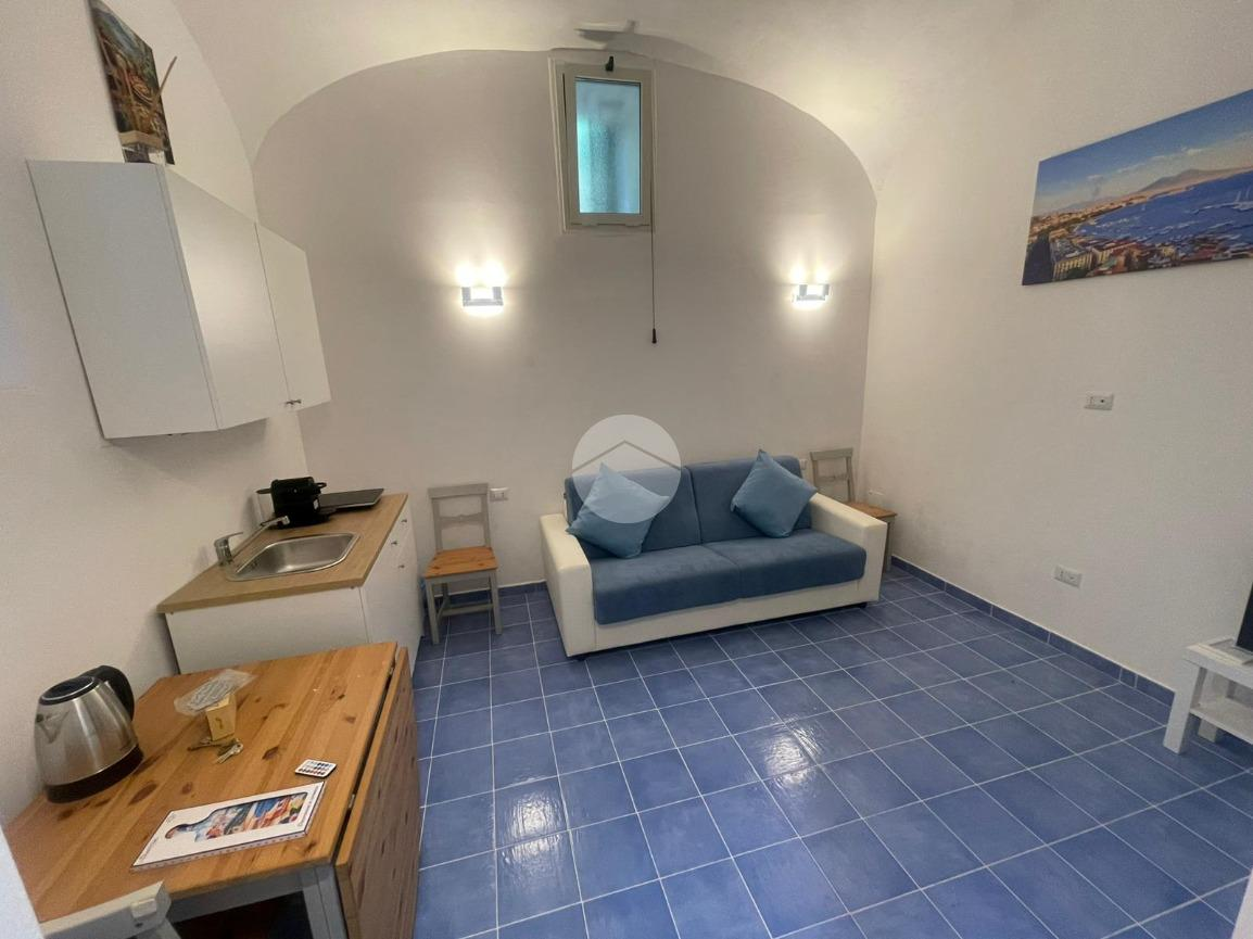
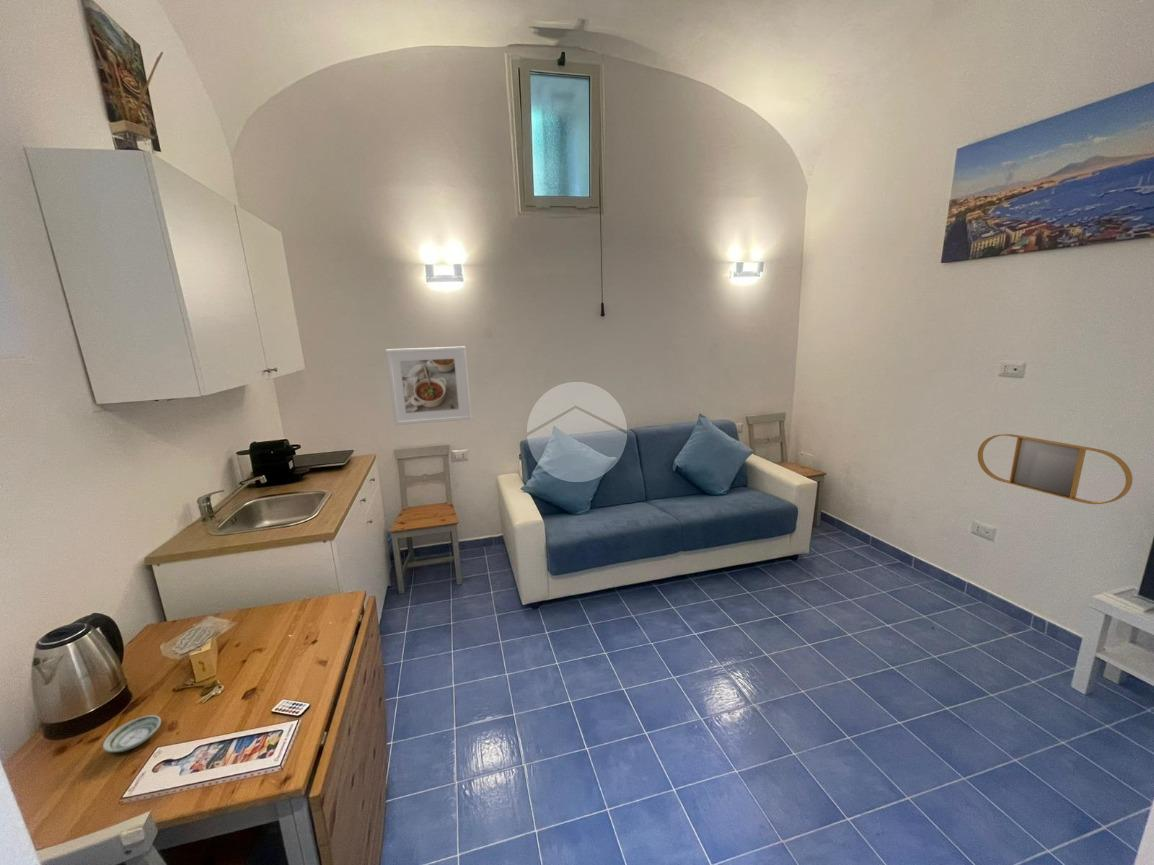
+ home mirror (1045, 466)
+ saucer (133, 736)
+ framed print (430, 385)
